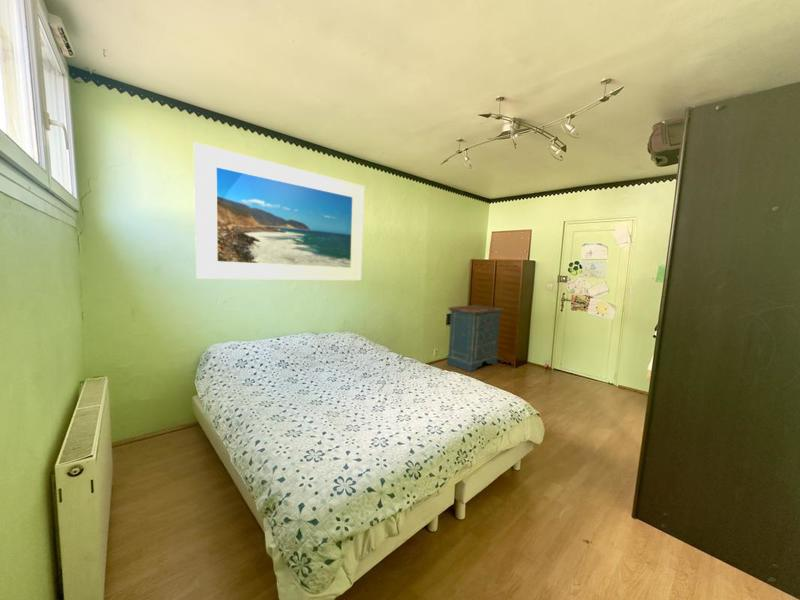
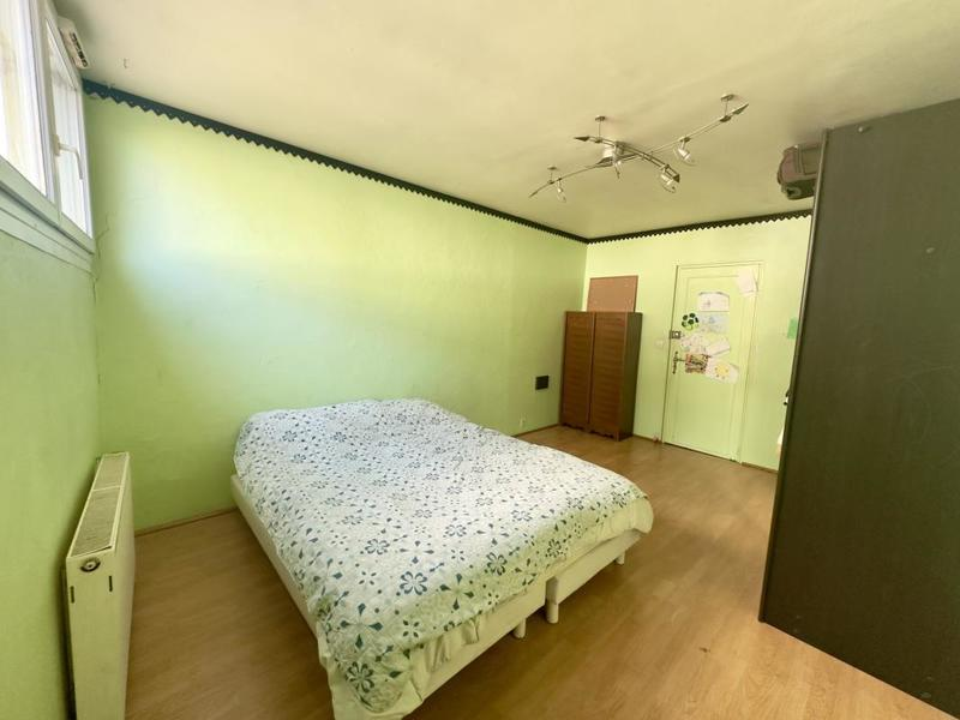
- dresser (474, 336)
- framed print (293, 225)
